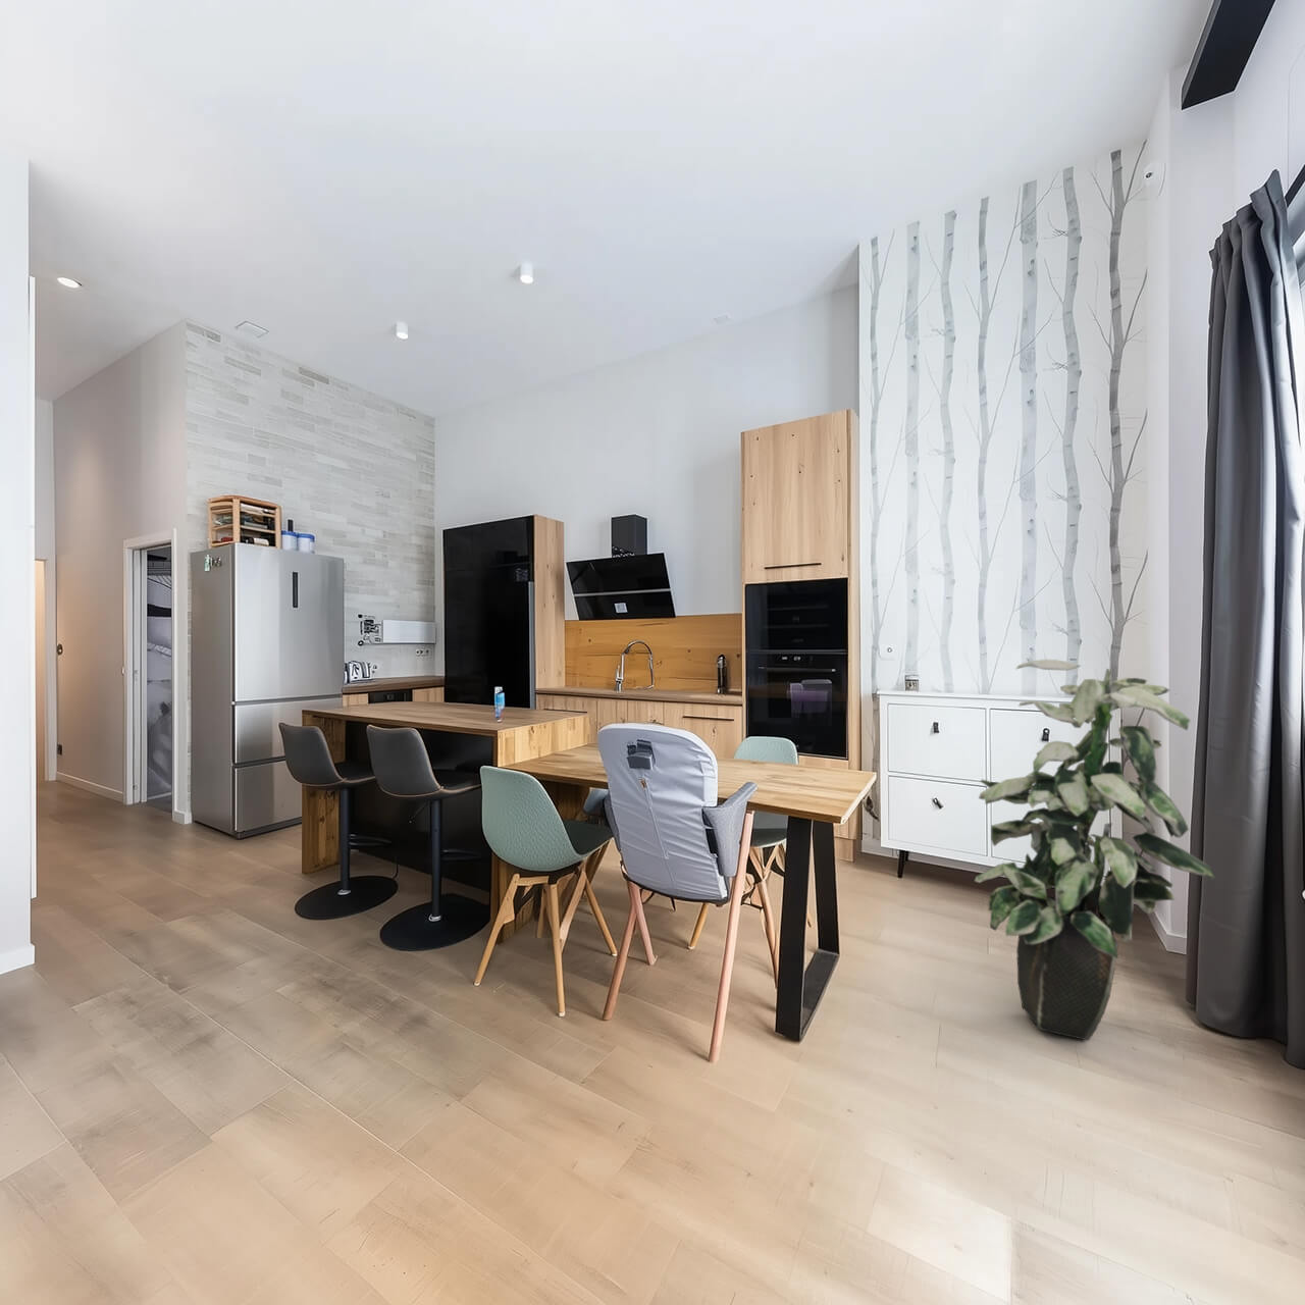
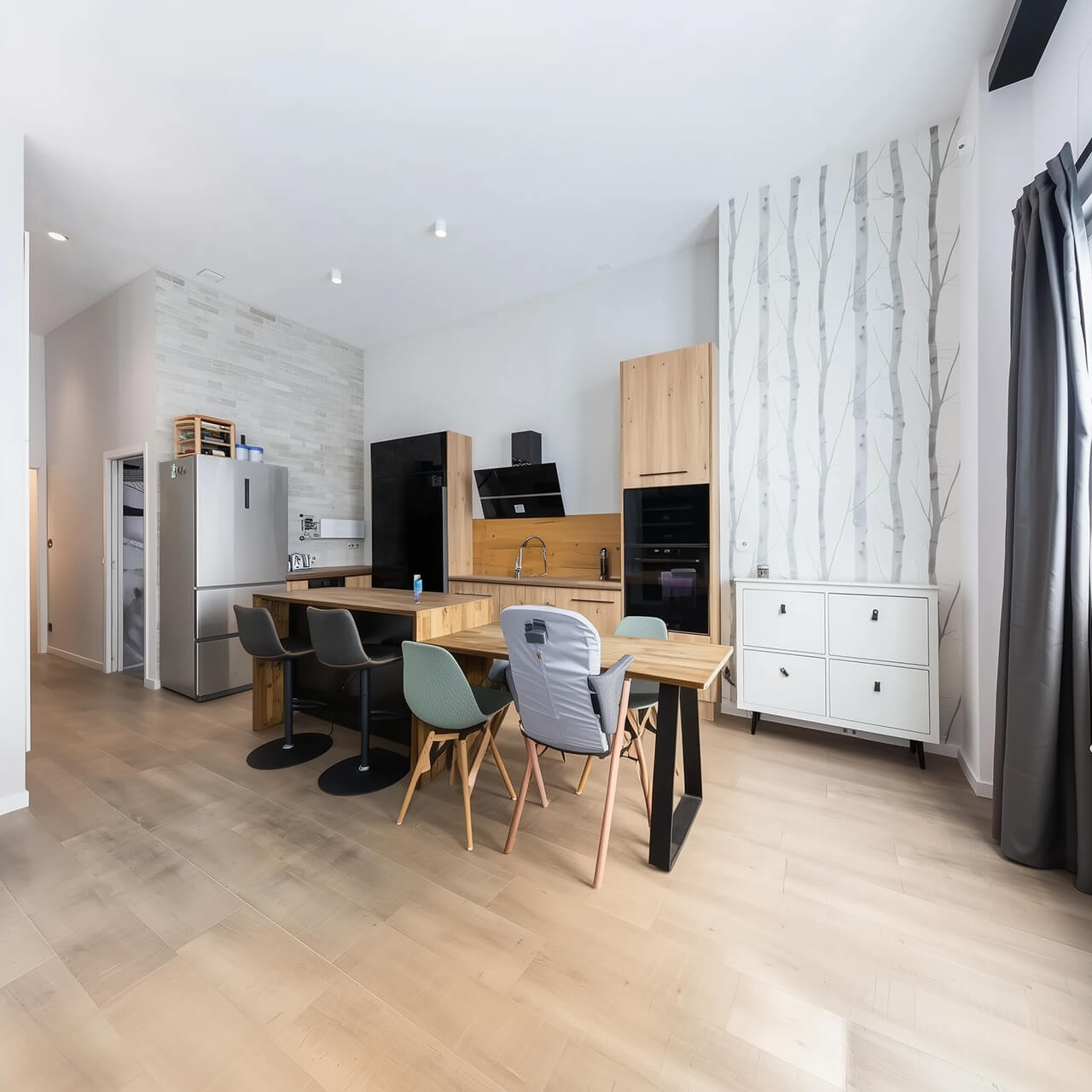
- indoor plant (1071, 840)
